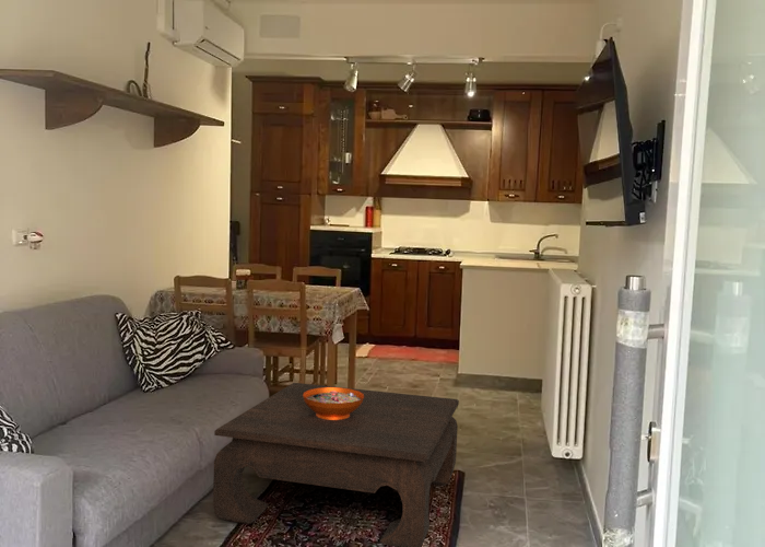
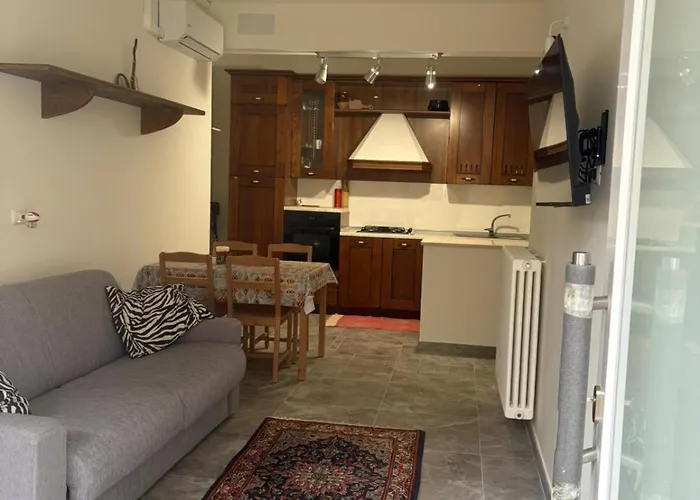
- coffee table (346, 454)
- decorative bowl (332, 404)
